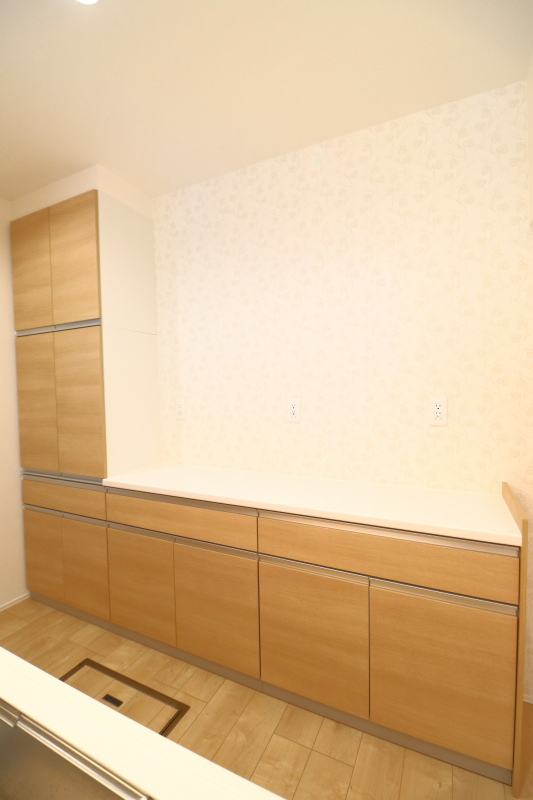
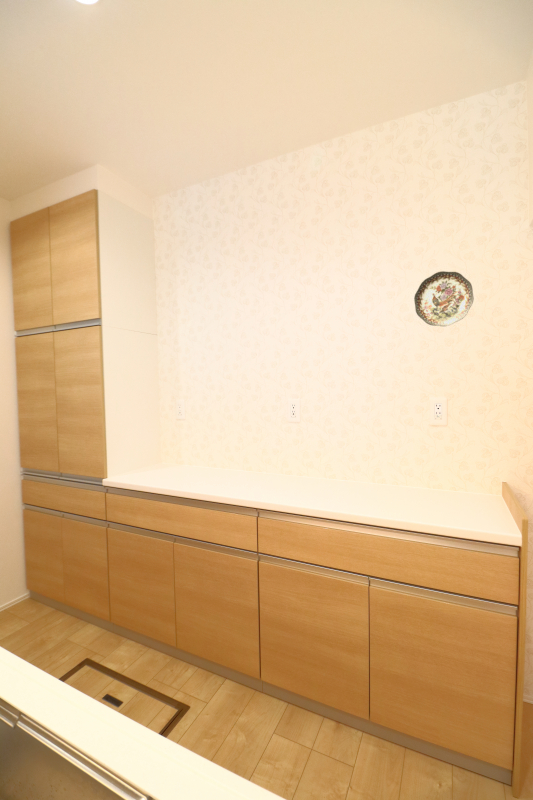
+ decorative plate (443, 299)
